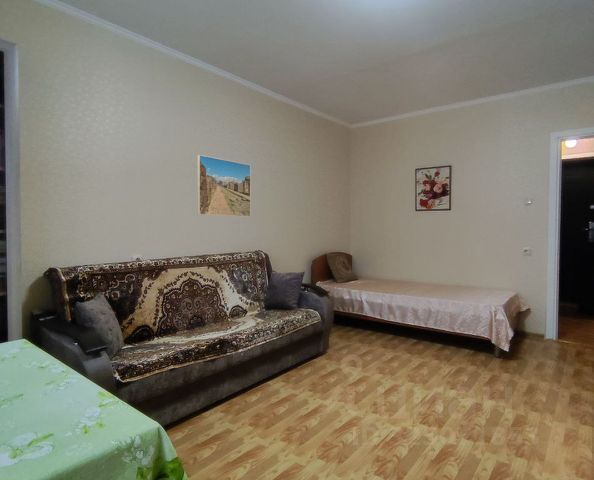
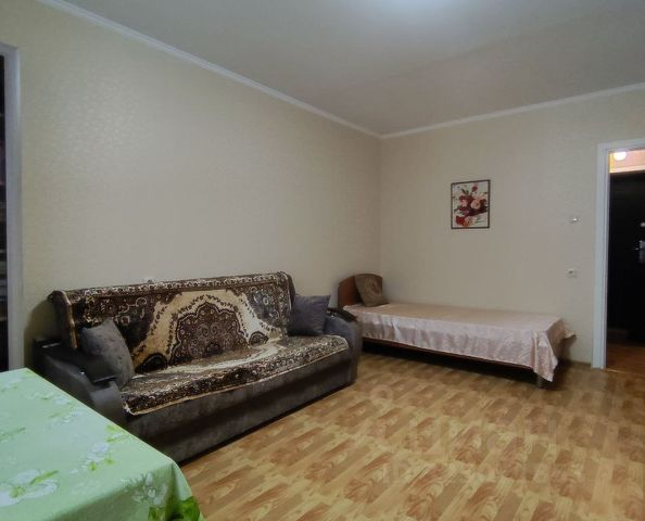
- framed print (225, 188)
